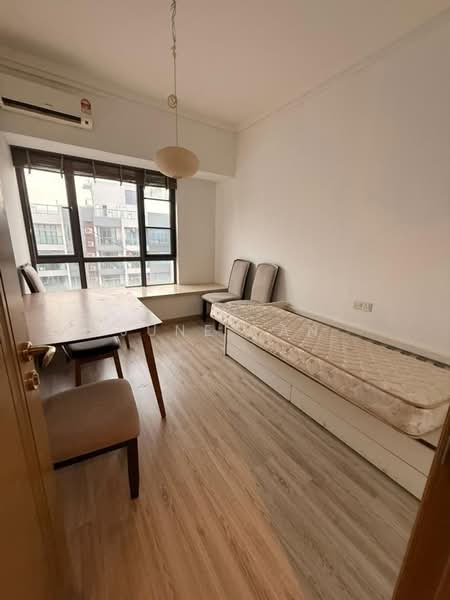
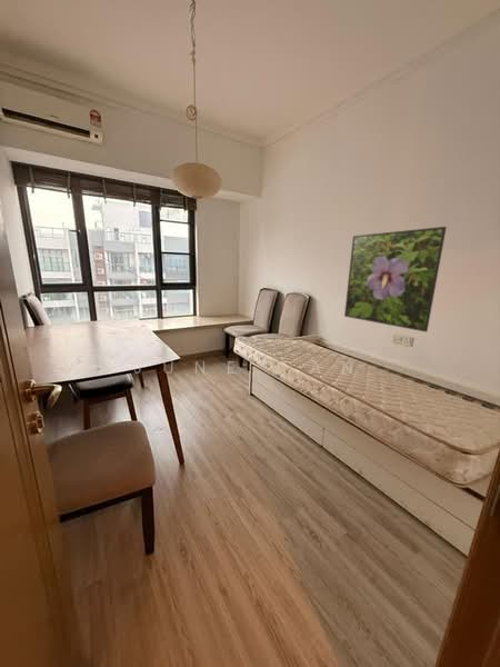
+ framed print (387, 279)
